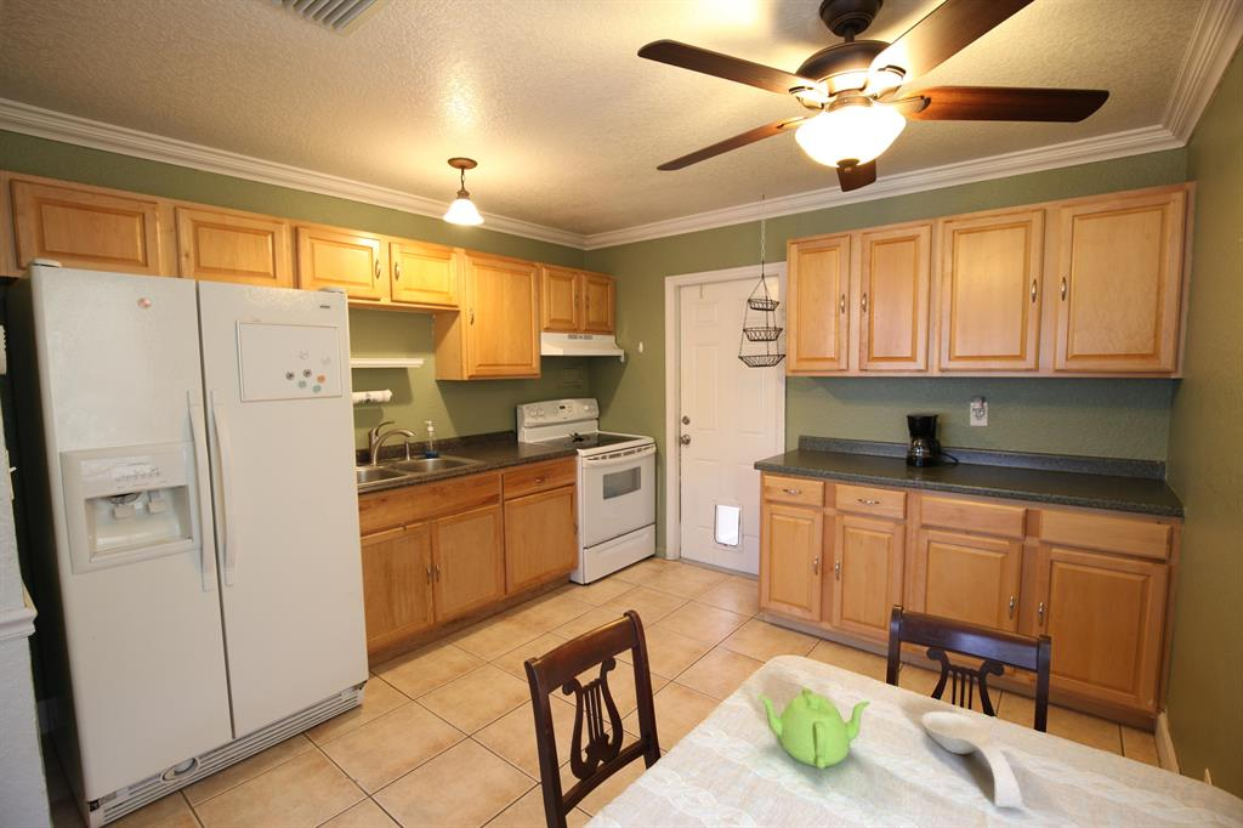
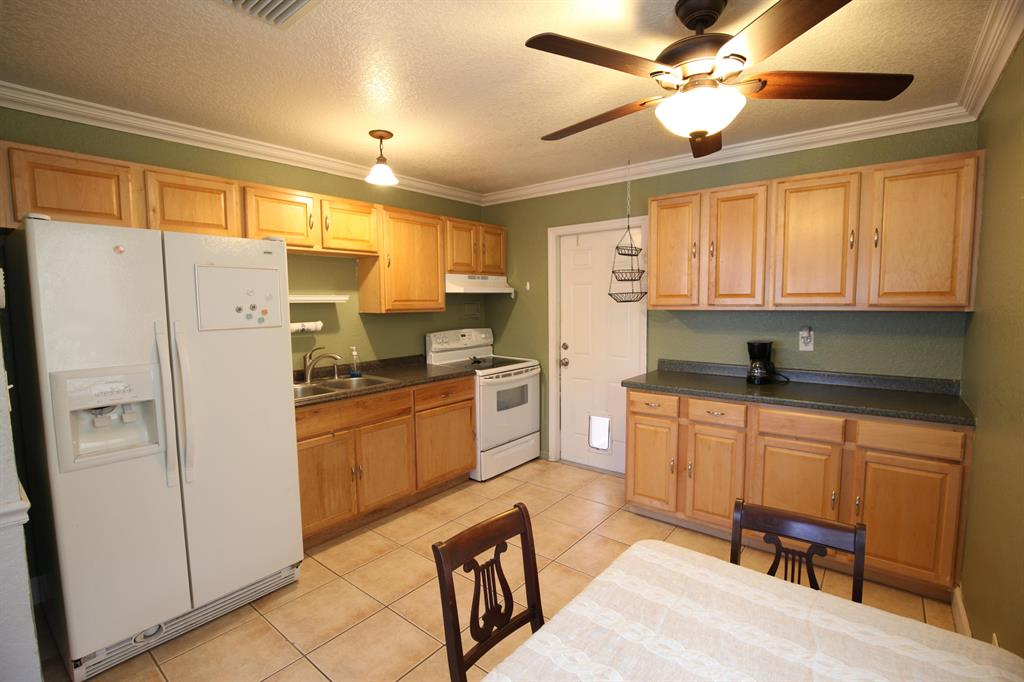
- teapot (811, 721)
- spoon rest (971, 745)
